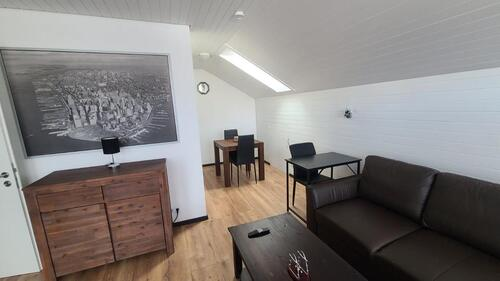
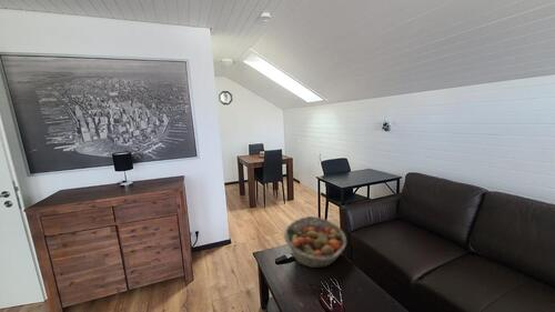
+ fruit basket (315, 240)
